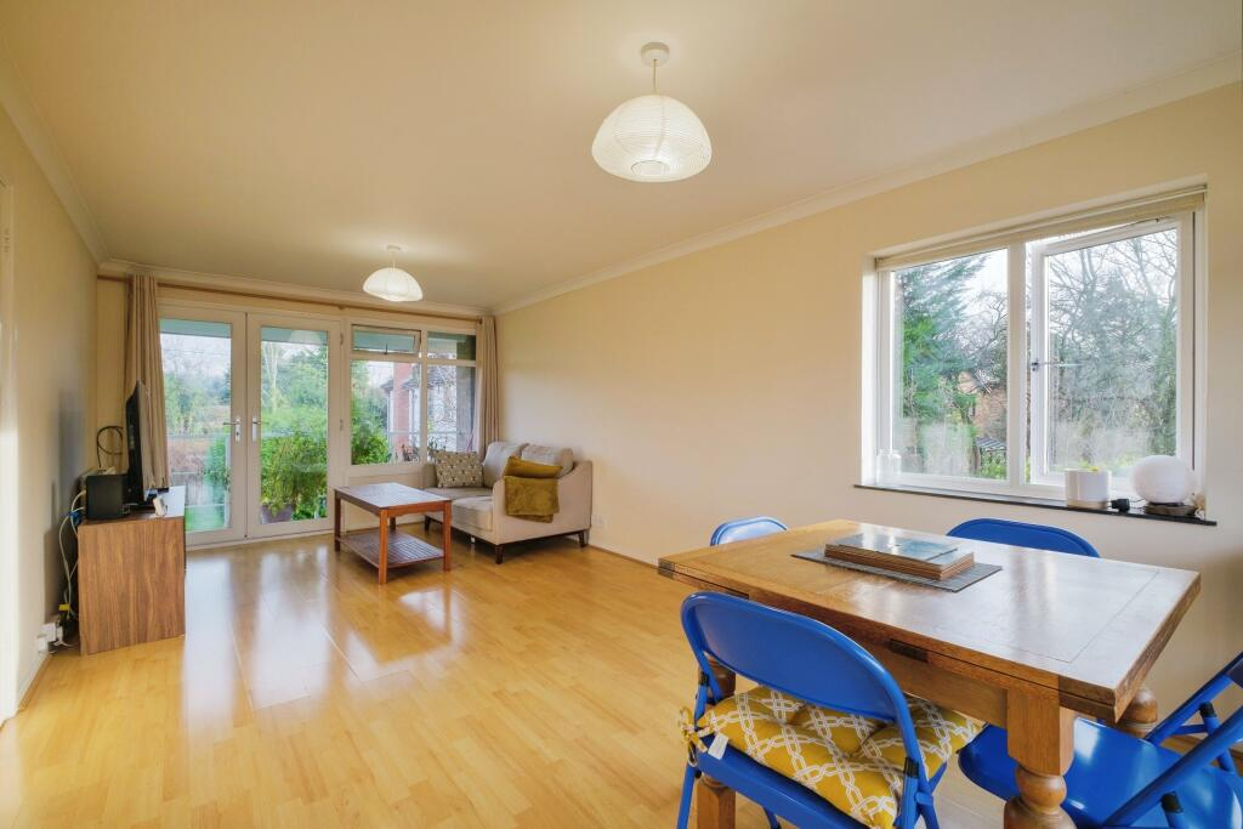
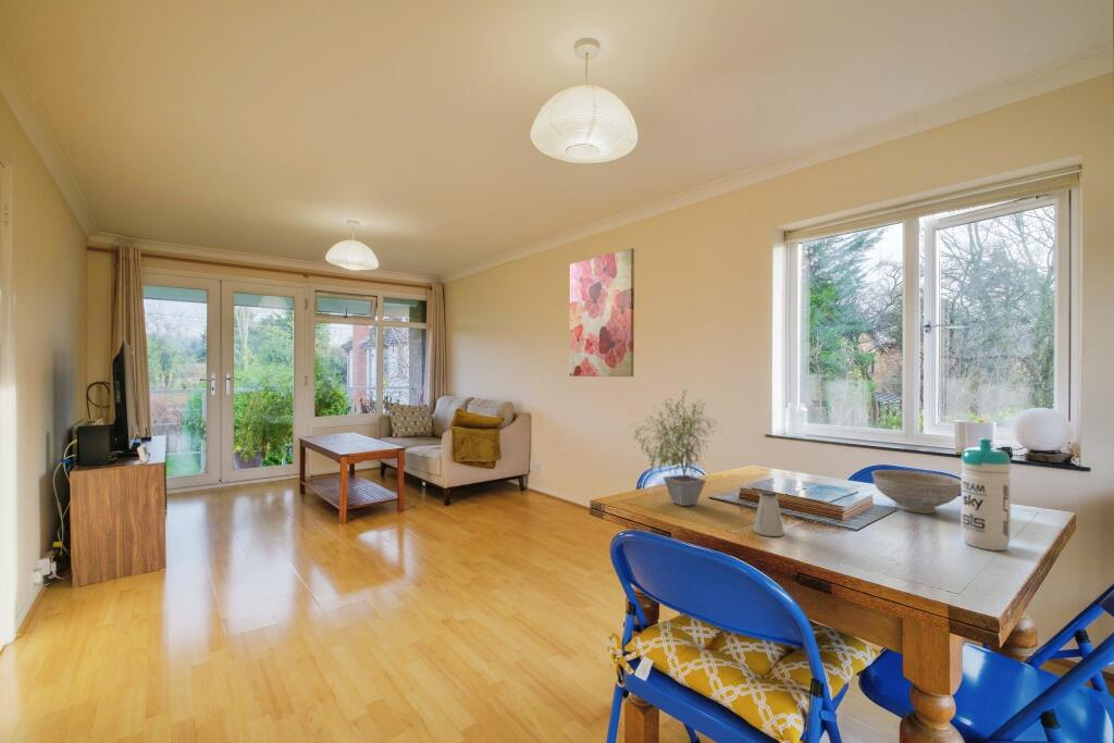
+ wall art (599, 317)
+ water bottle (985, 492)
+ saltshaker (768, 511)
+ potted plant (674, 445)
+ decorative bowl (915, 492)
